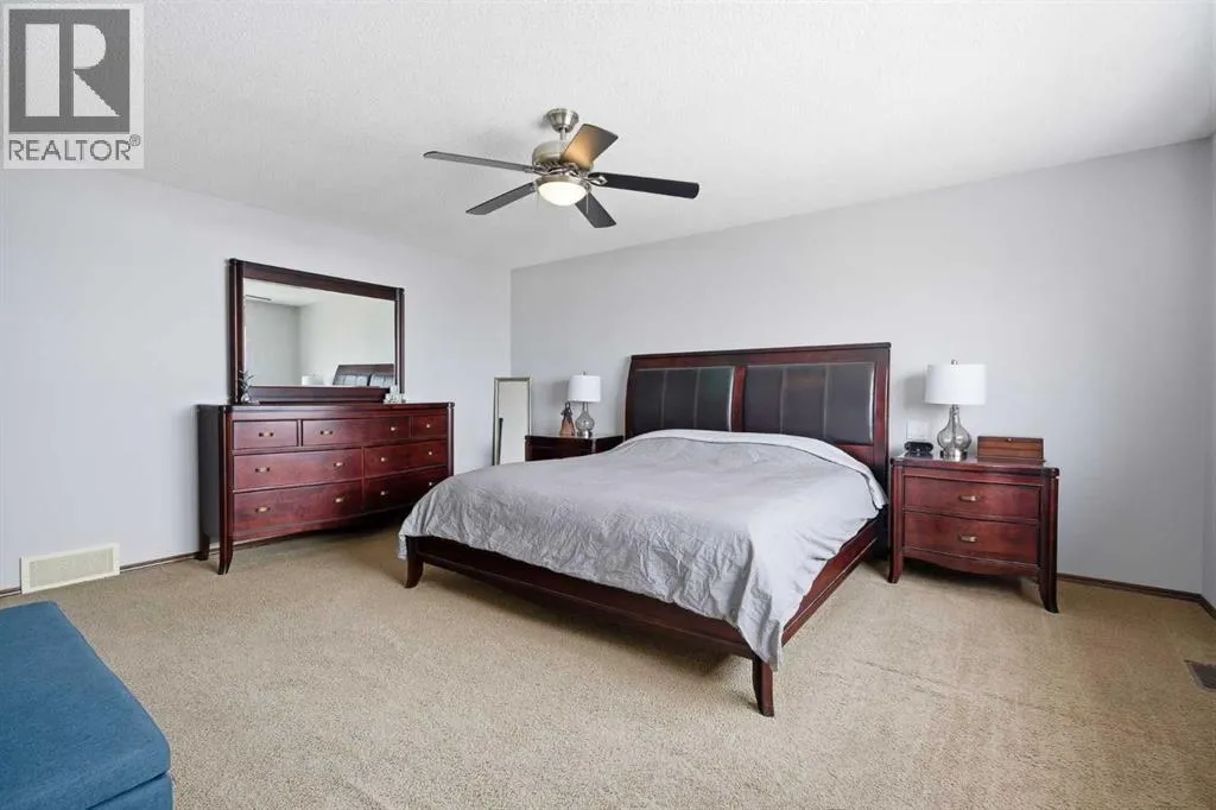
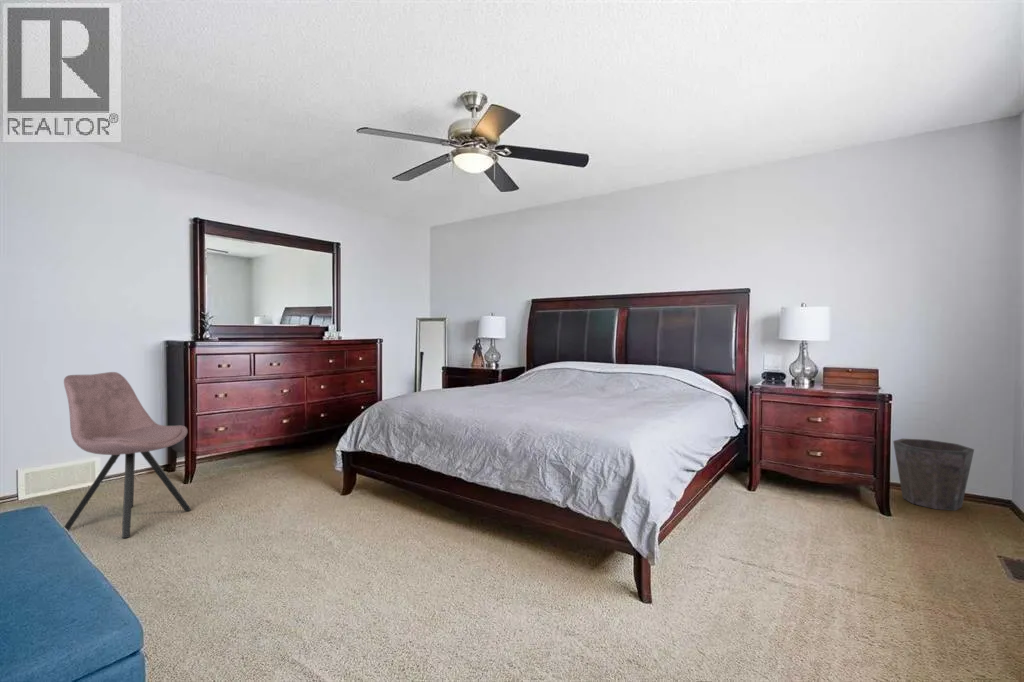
+ waste bin (931, 473)
+ chair (128, 447)
